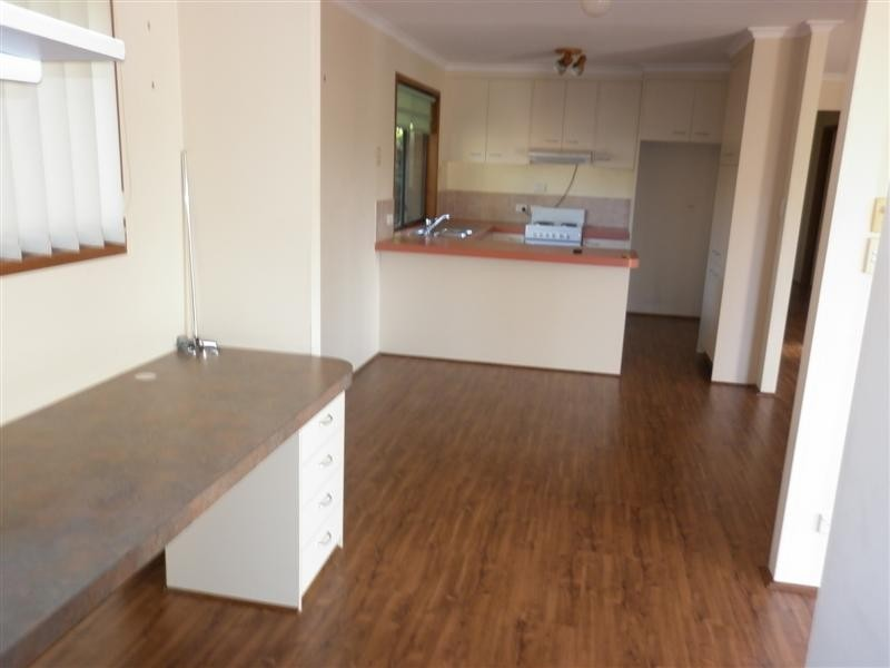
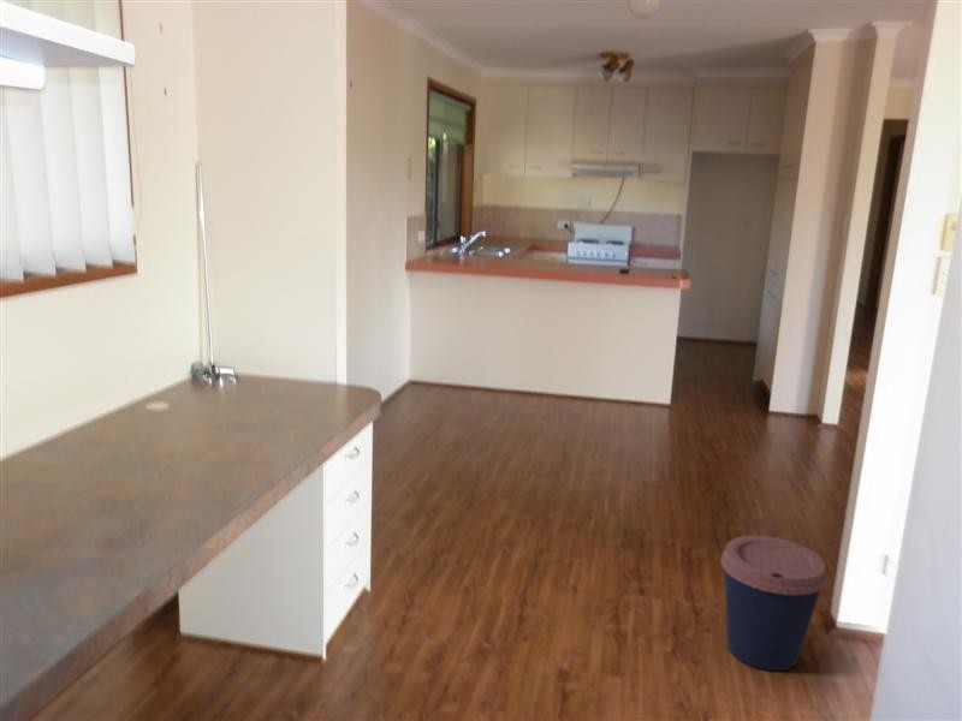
+ coffee cup (767, 603)
